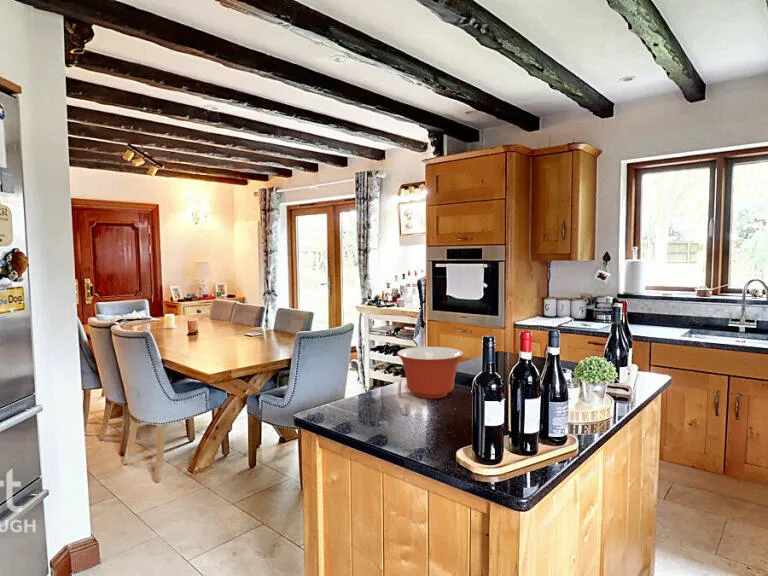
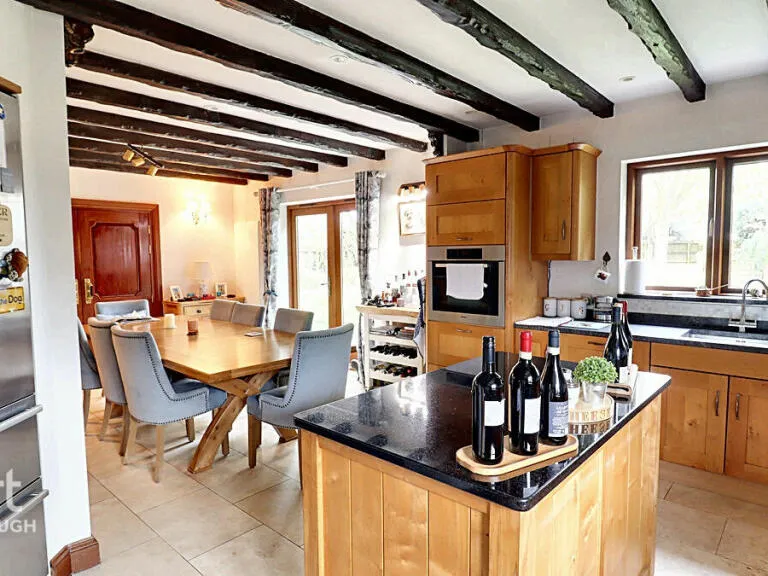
- mixing bowl (430, 373)
